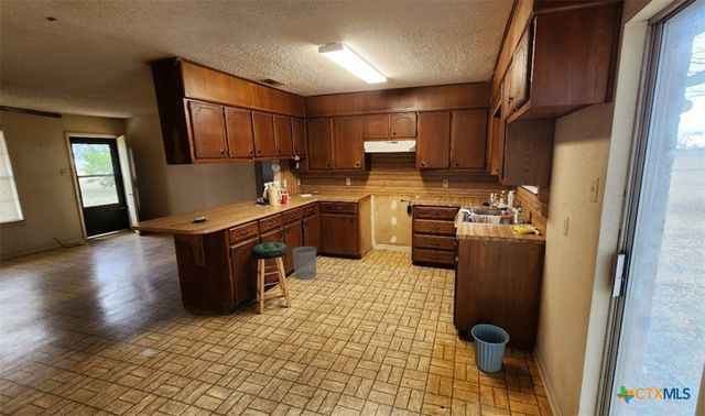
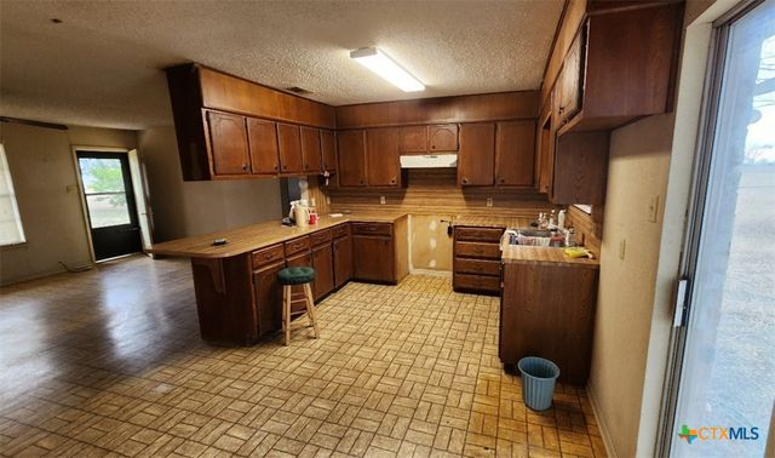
- waste bin (305, 262)
